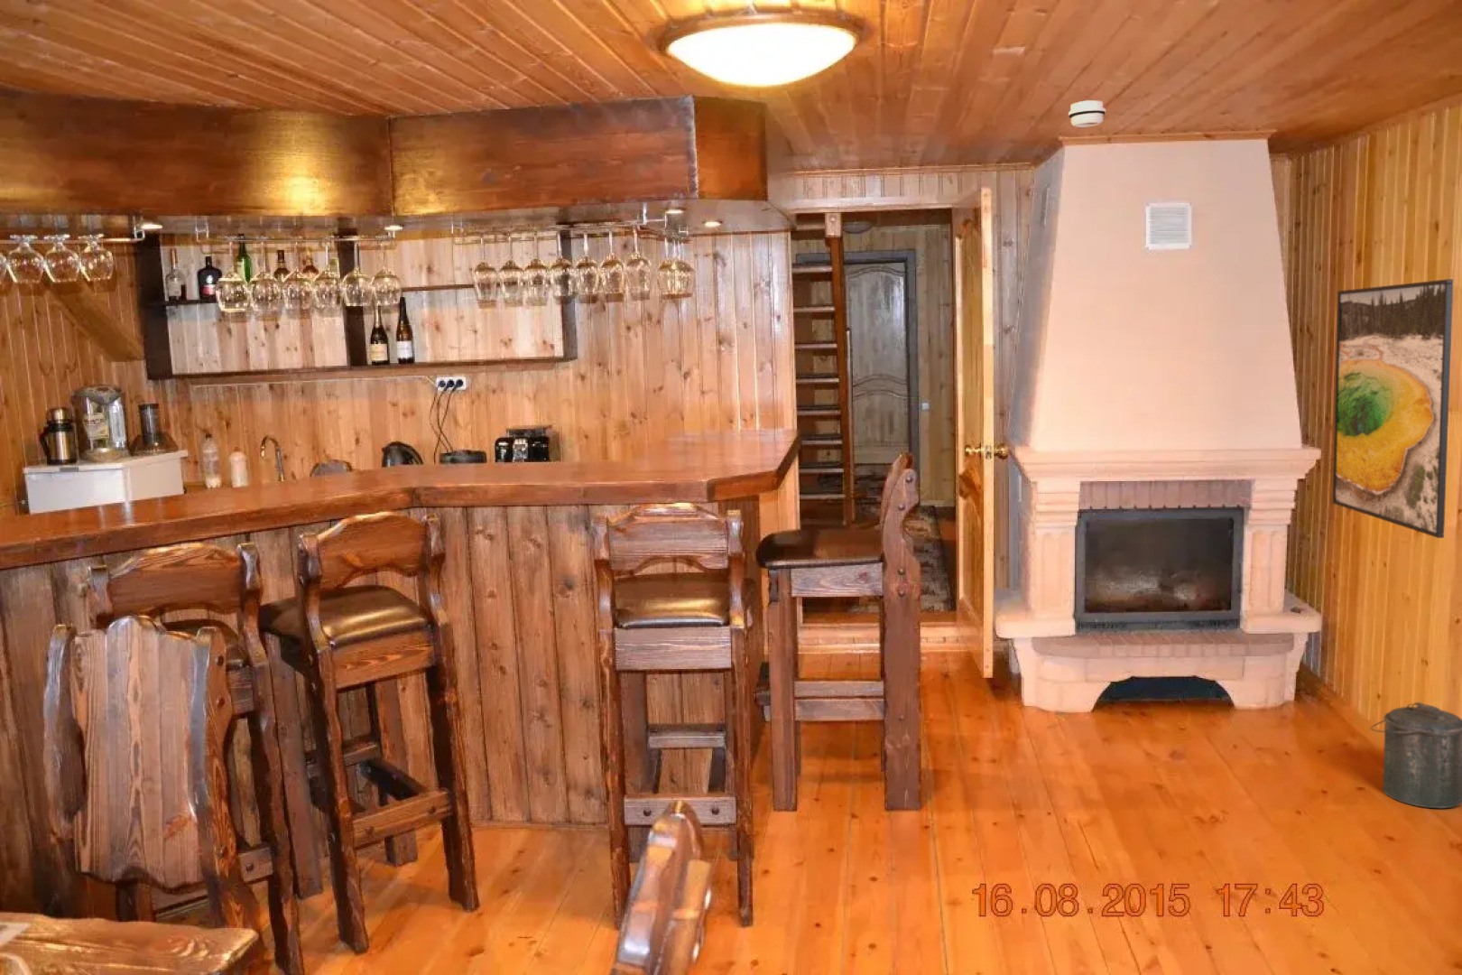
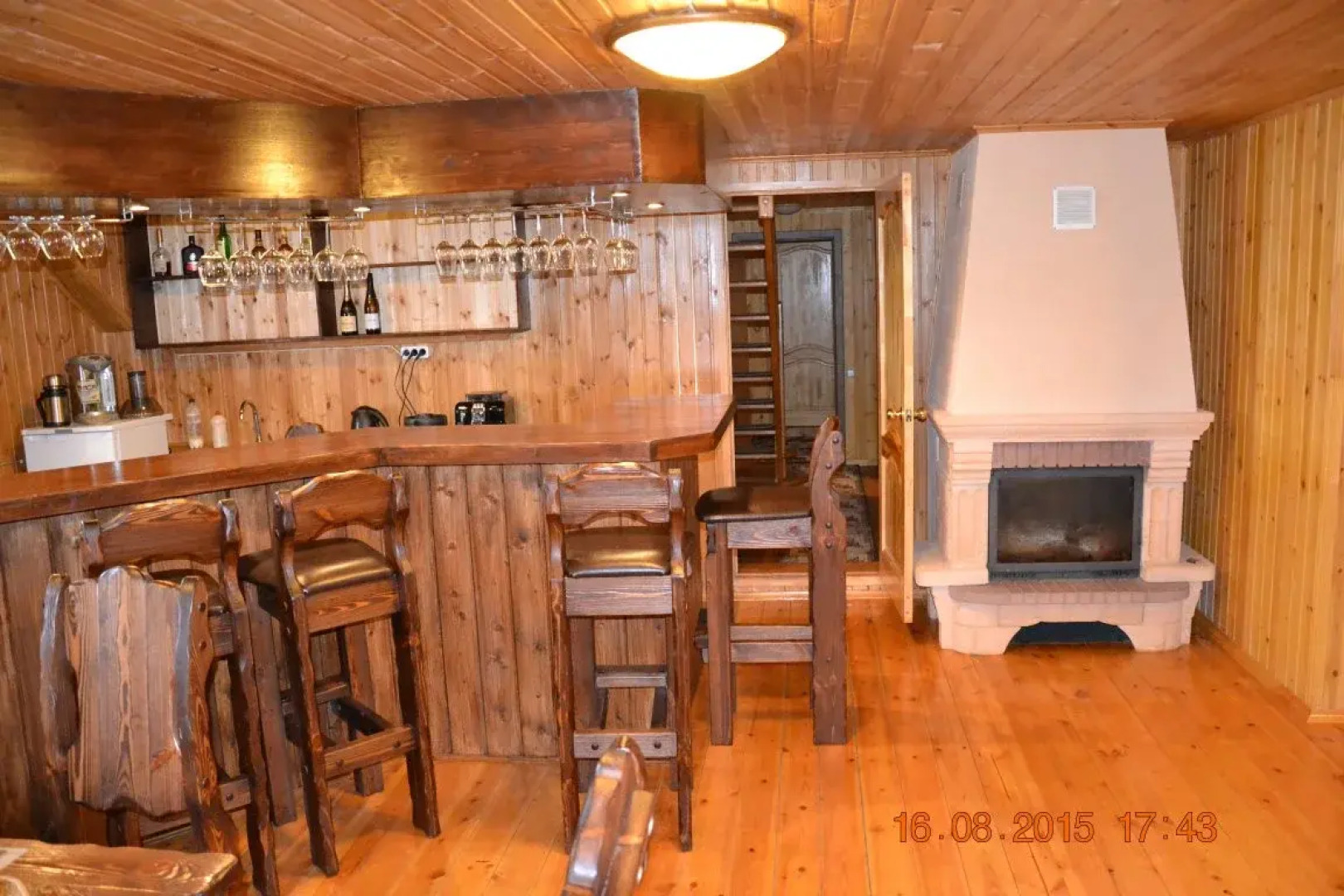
- canister (1417, 750)
- smoke detector (1087, 114)
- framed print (1386, 404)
